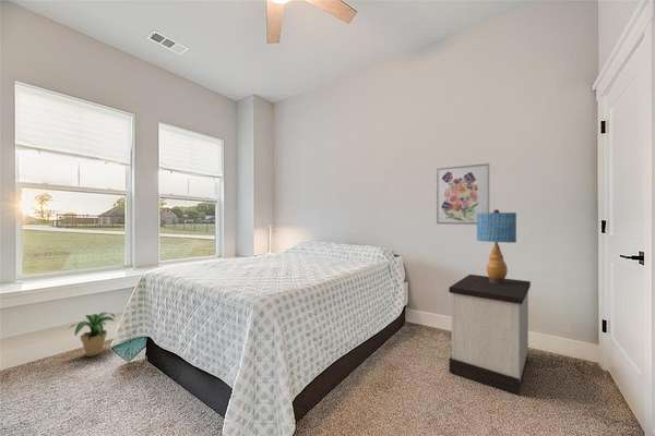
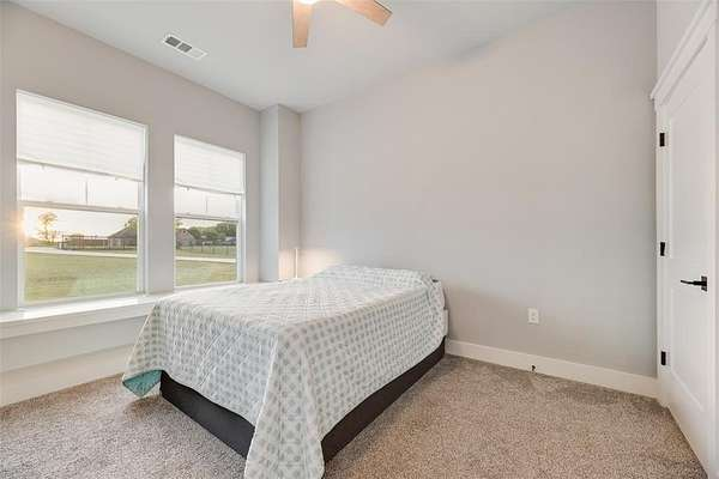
- wall art (462, 195)
- potted plant (94, 334)
- table lamp (496, 245)
- nightstand (490, 325)
